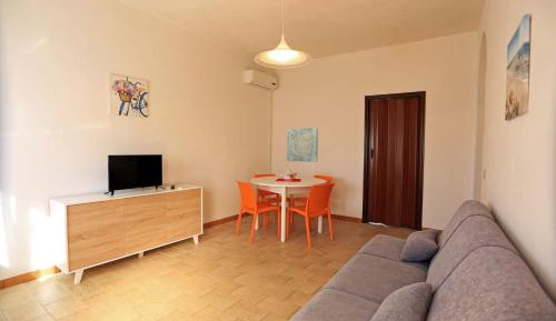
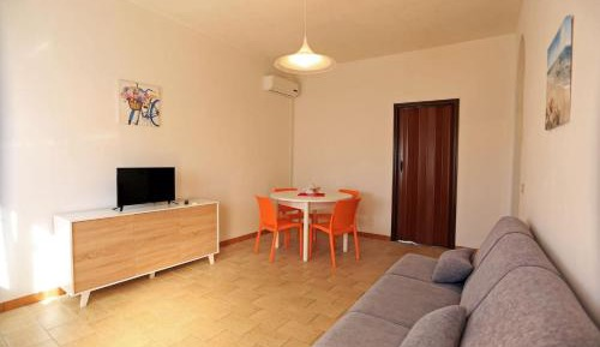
- wall art (301, 144)
